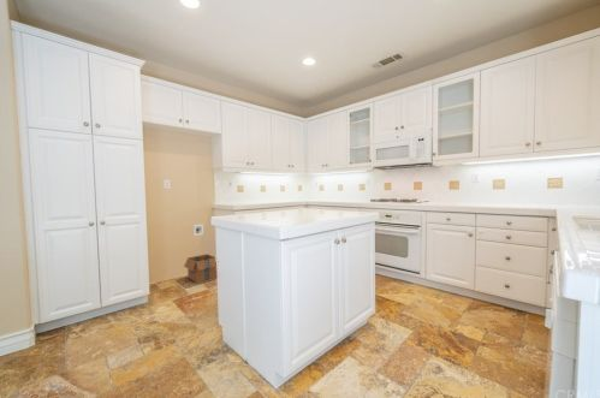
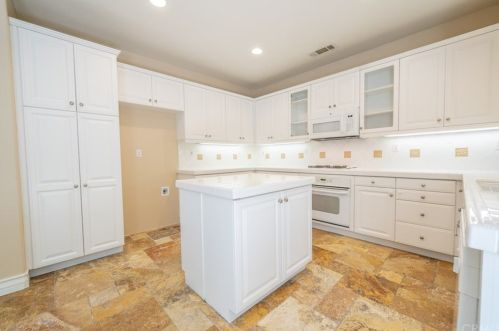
- cardboard box (201, 267)
